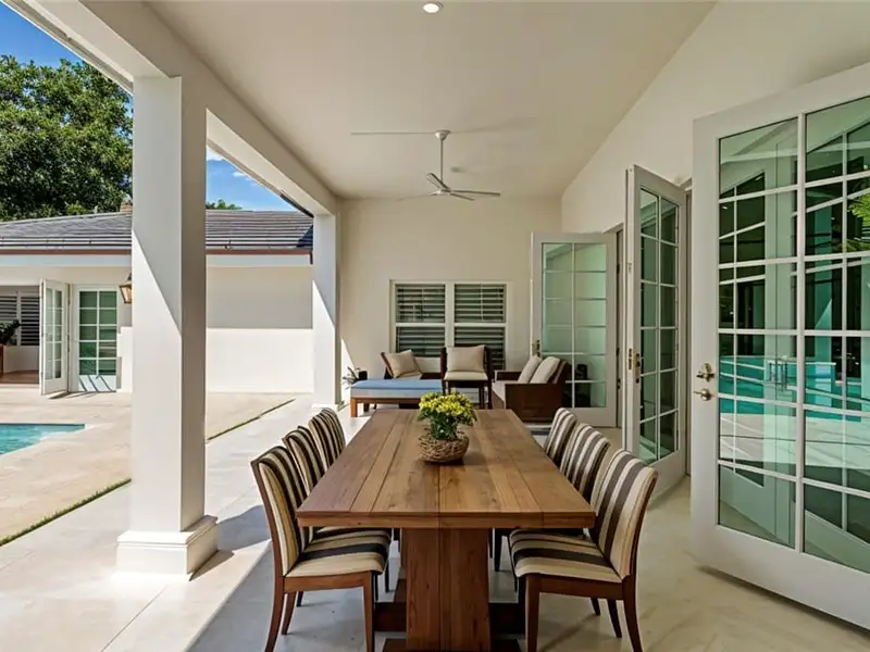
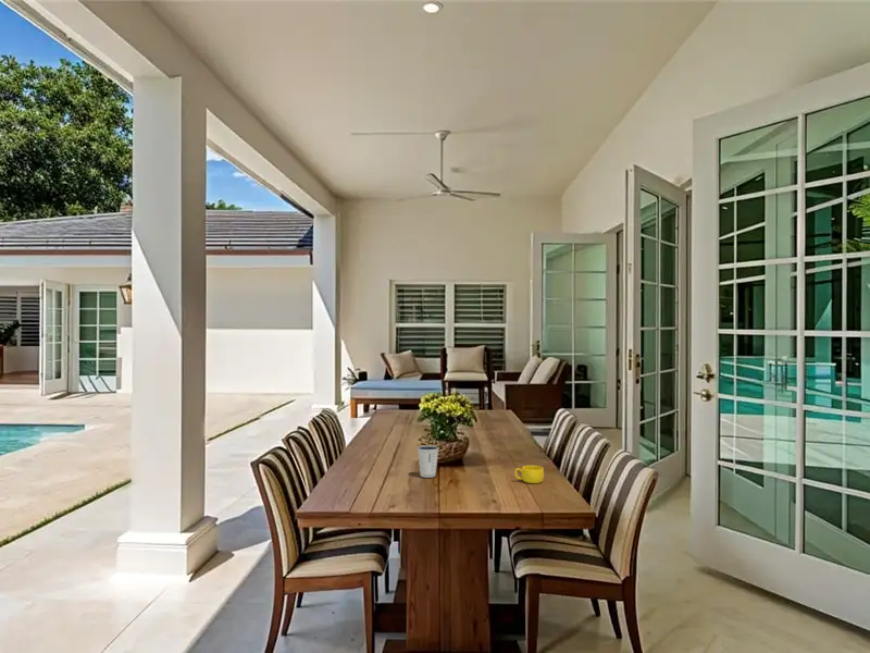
+ cup (529, 473)
+ dixie cup (427, 461)
